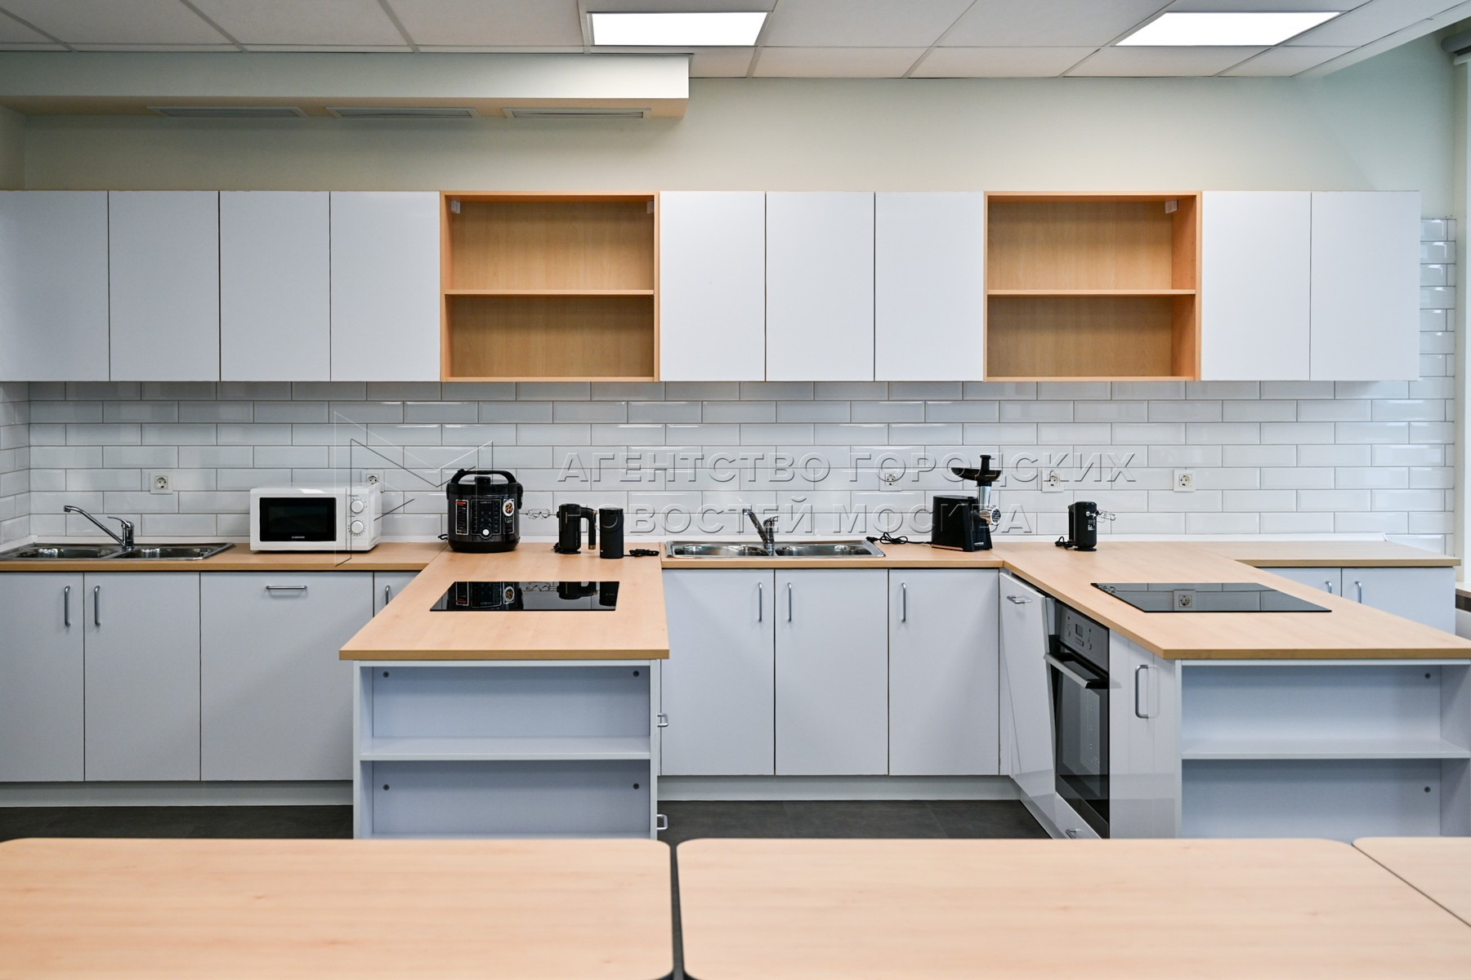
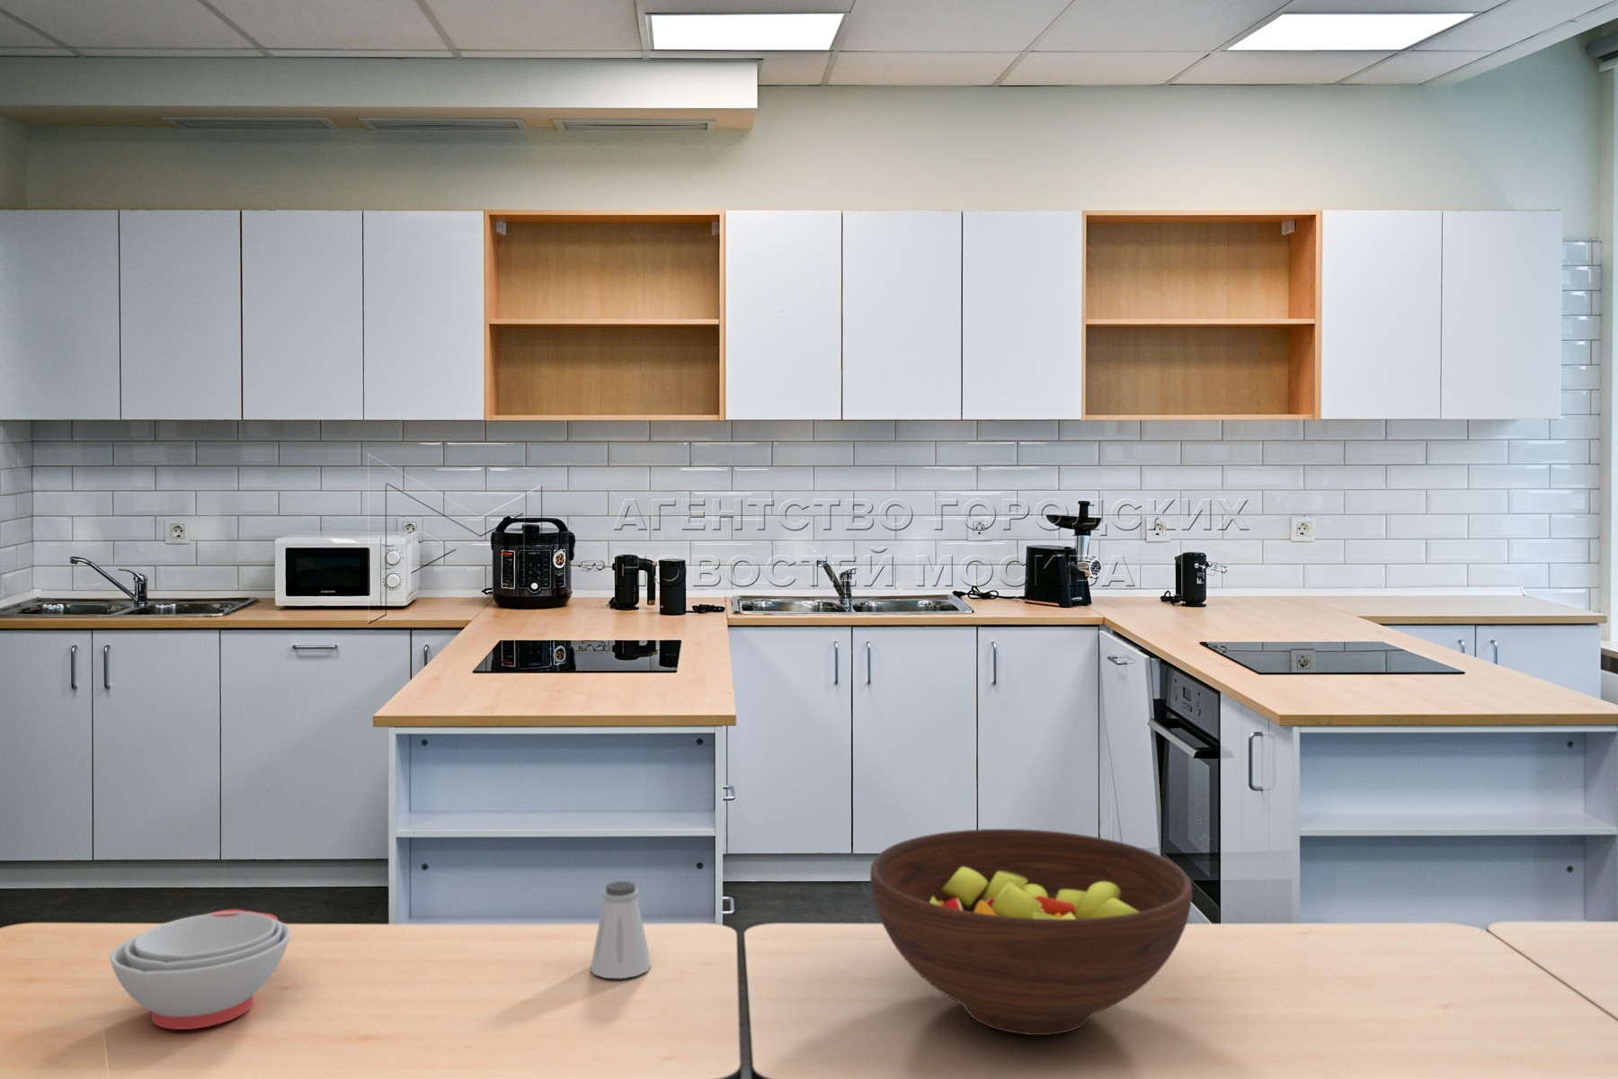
+ saltshaker (620, 926)
+ soup bowl (207, 971)
+ fruit bowl (1027, 941)
